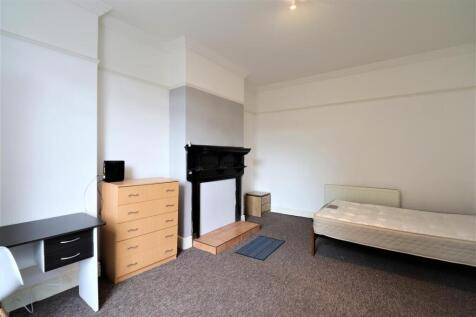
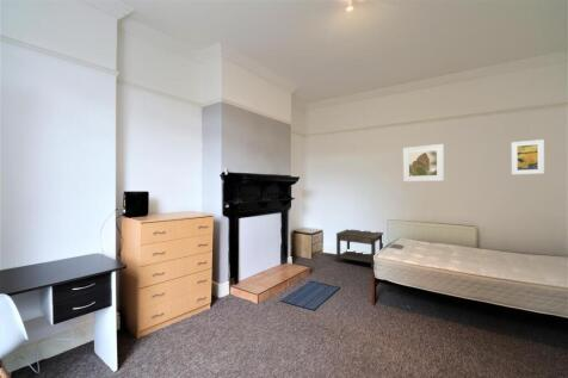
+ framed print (526, 157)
+ side table (359, 242)
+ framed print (422, 163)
